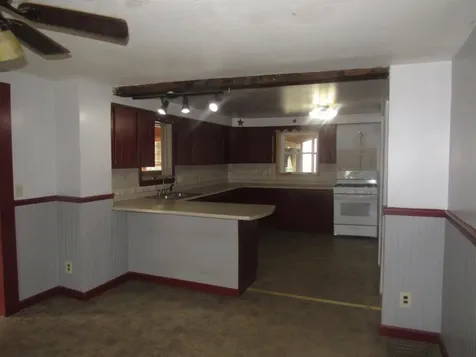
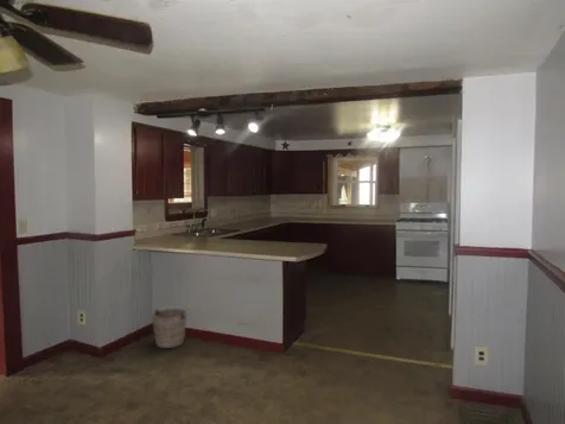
+ bucket (171, 325)
